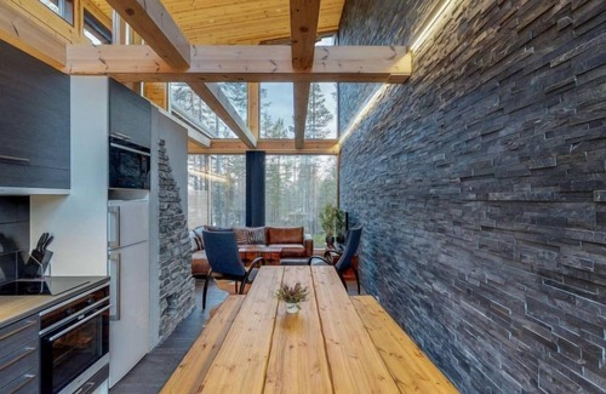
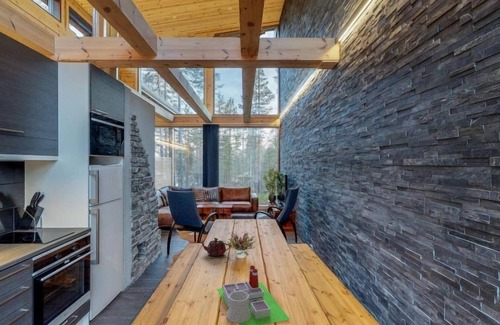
+ architectural model (241, 290)
+ teapot (215, 246)
